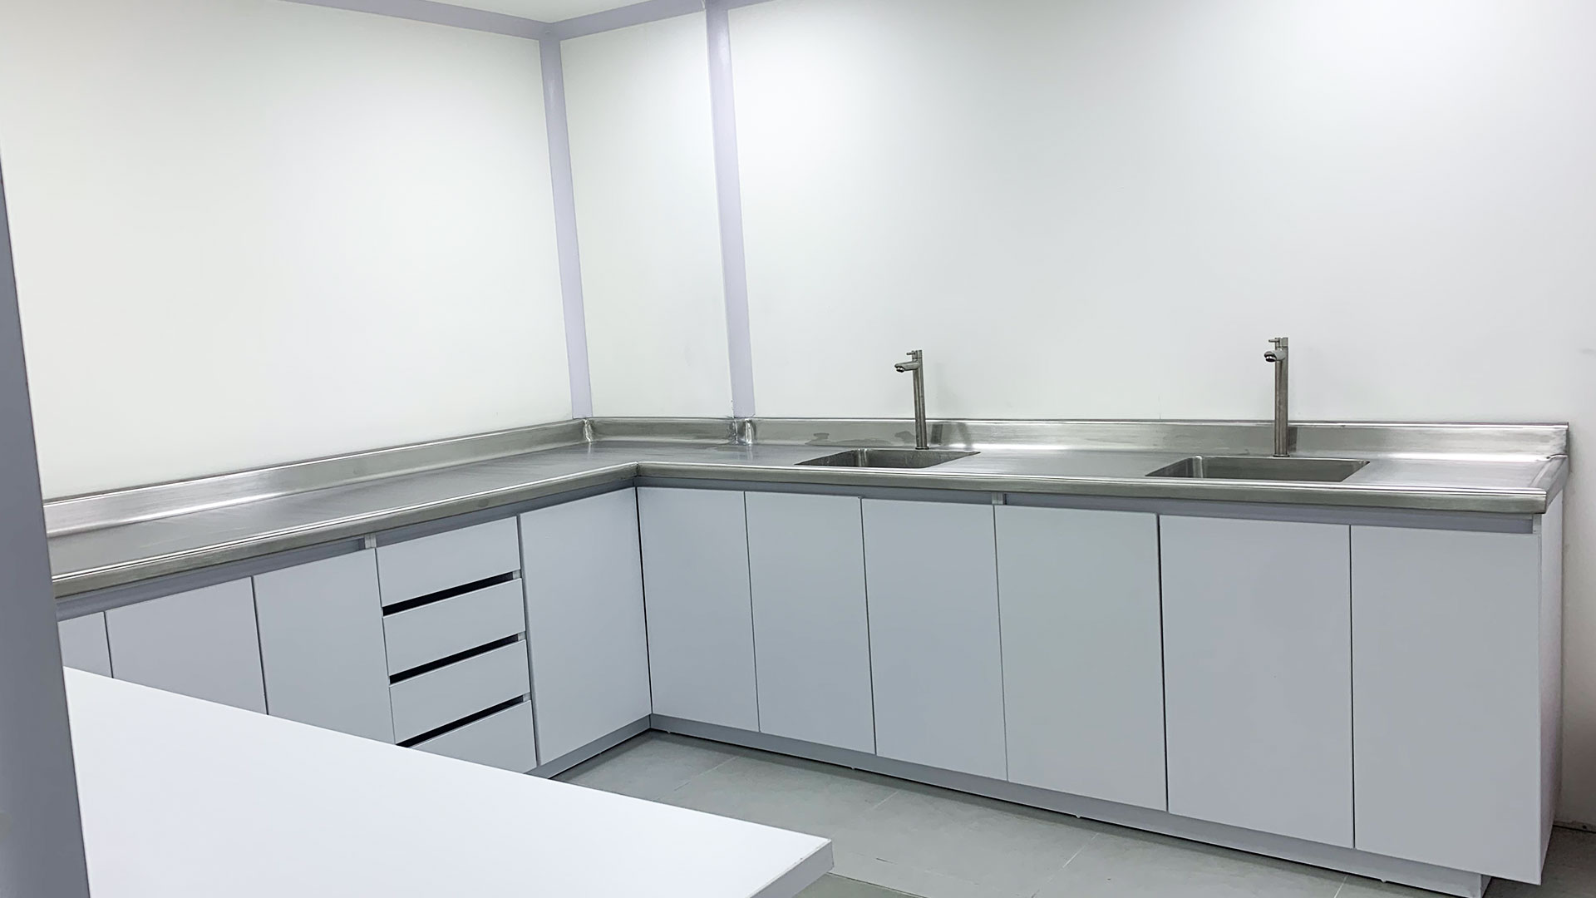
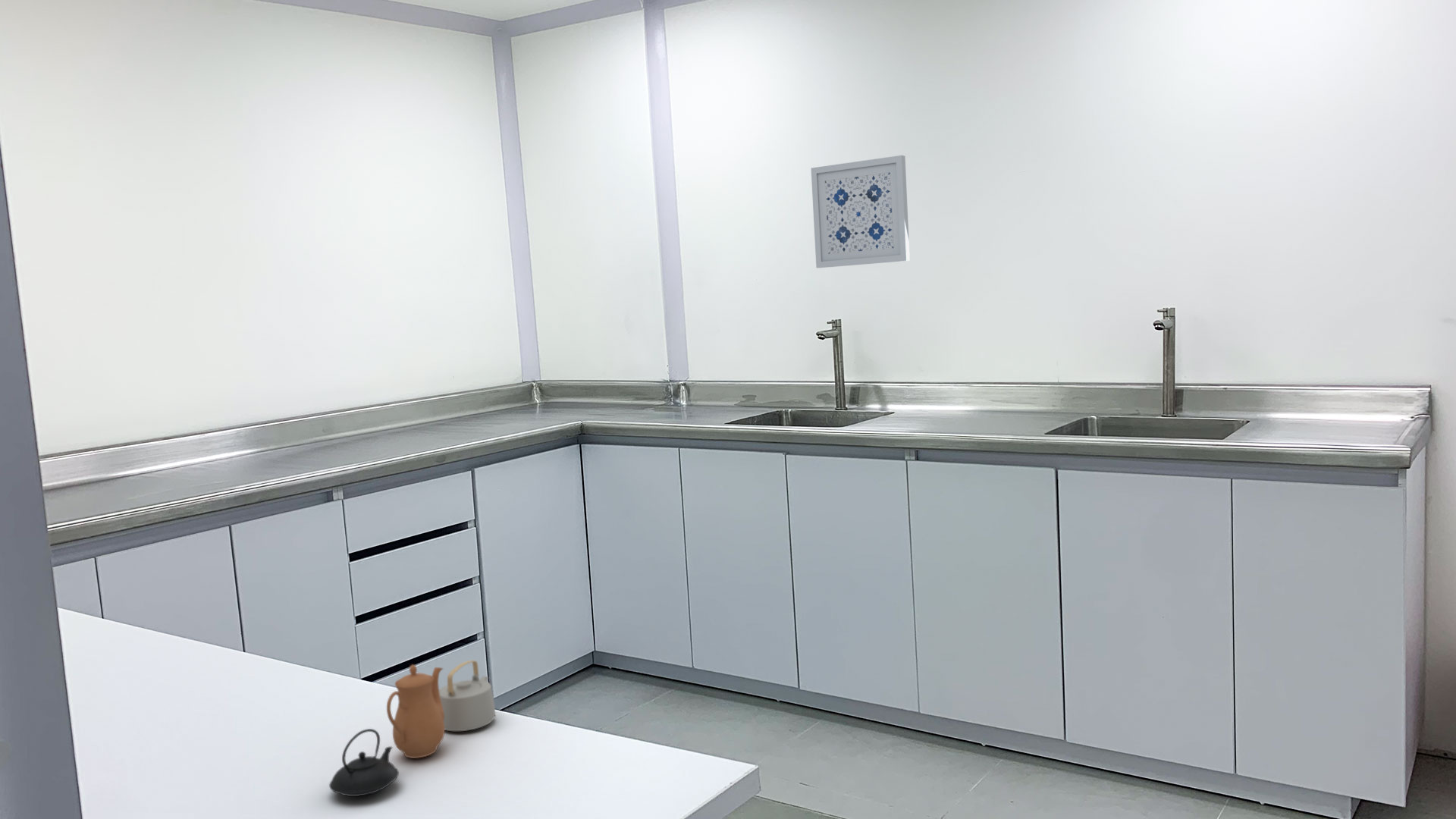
+ wall art (859, 213)
+ teapot (420, 707)
